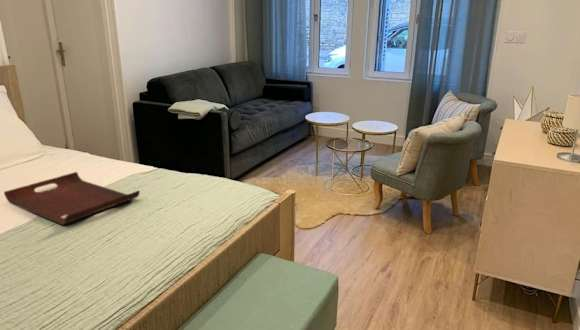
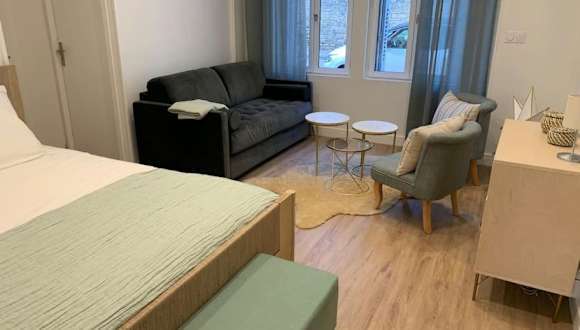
- serving tray (72, 196)
